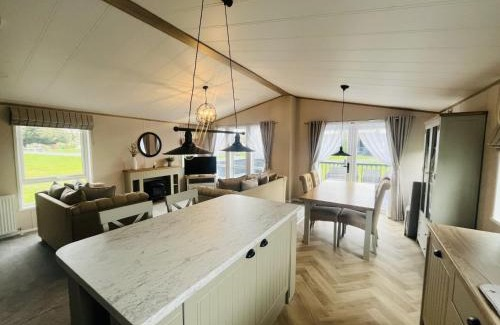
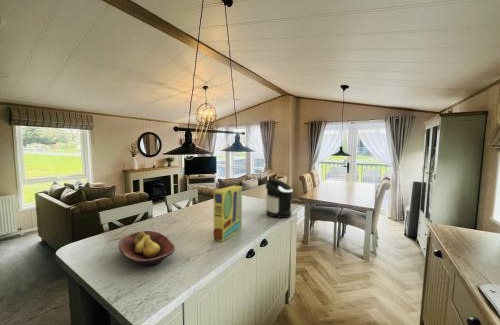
+ fruit bowl (146, 245)
+ cereal box (228, 211)
+ coffee maker (279, 197)
